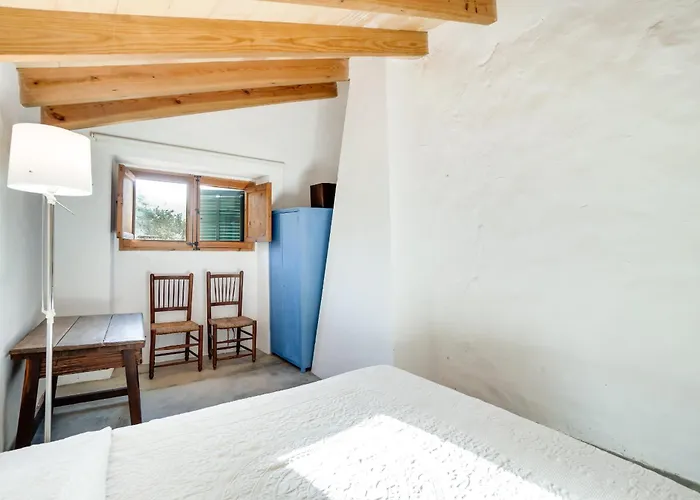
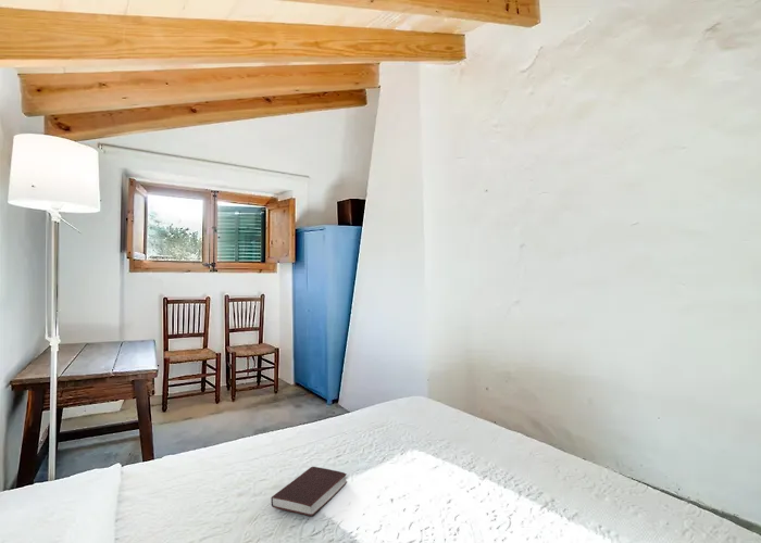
+ book (311, 488)
